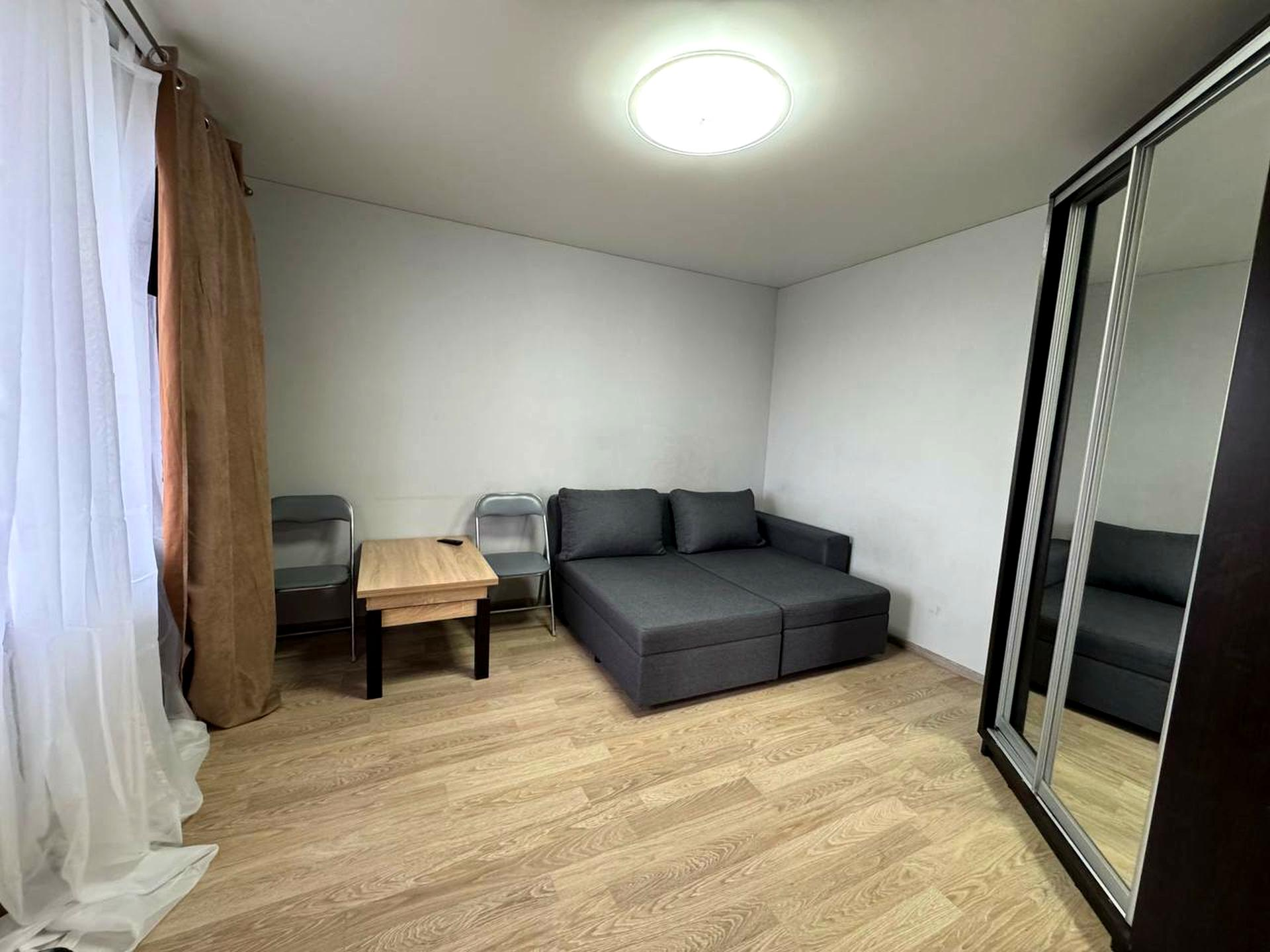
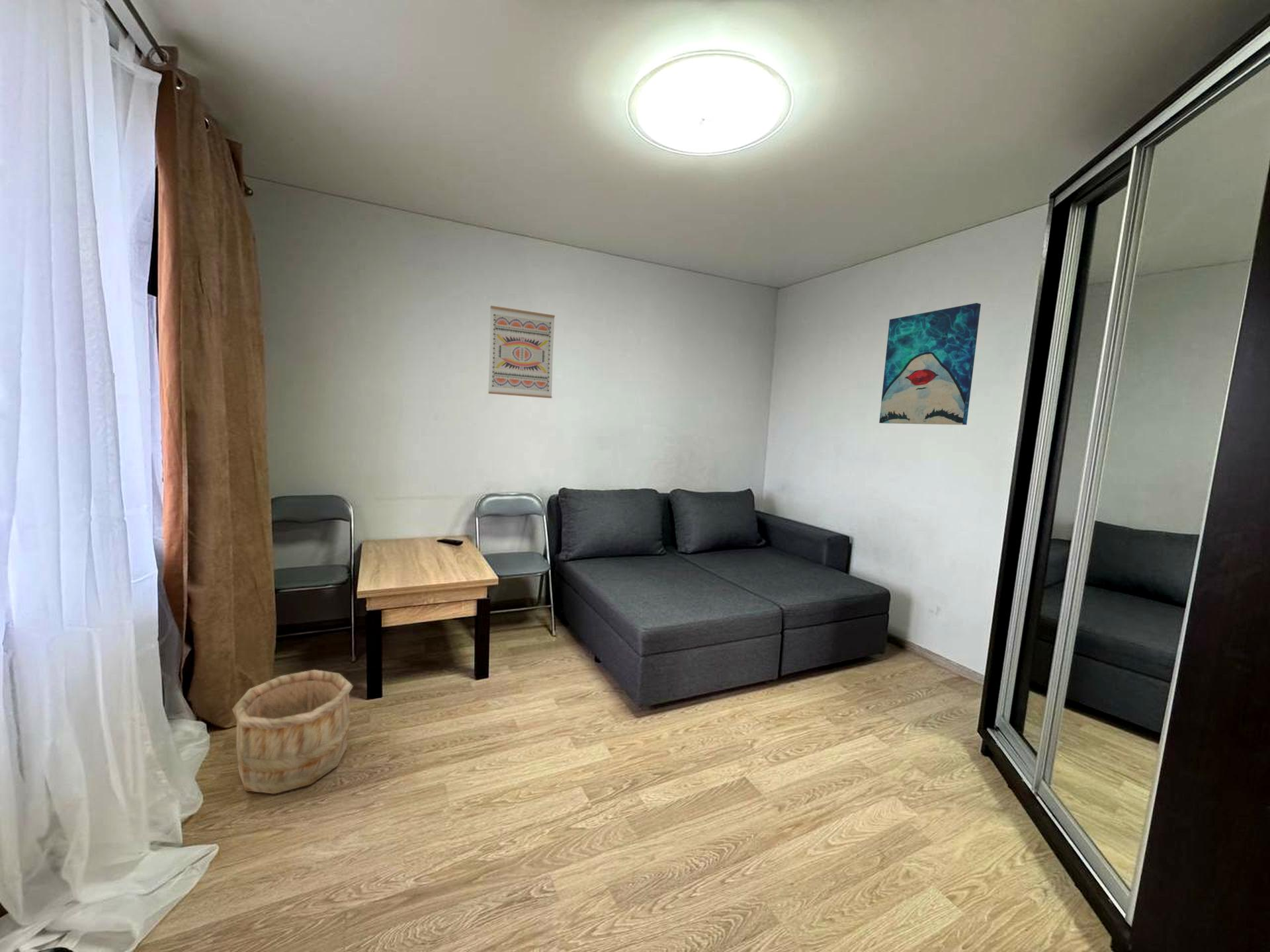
+ wall art (522, 354)
+ wall art (925, 368)
+ wooden bucket (295, 728)
